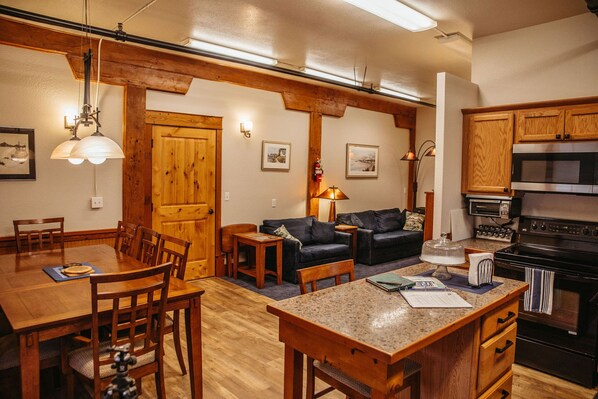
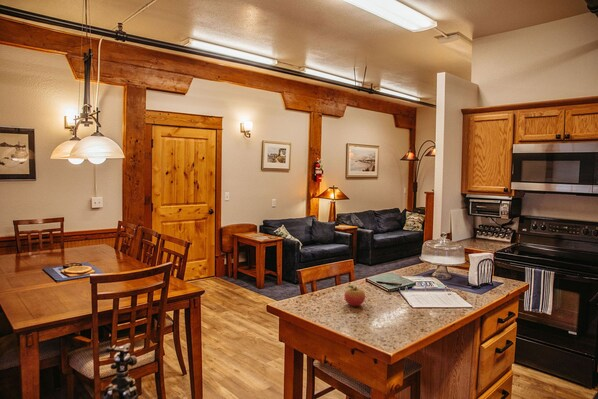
+ fruit (354, 294)
